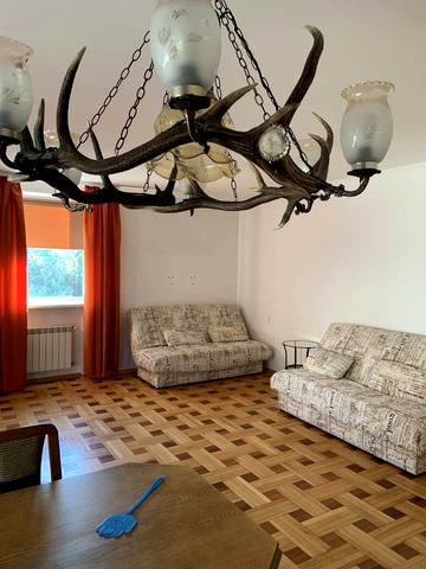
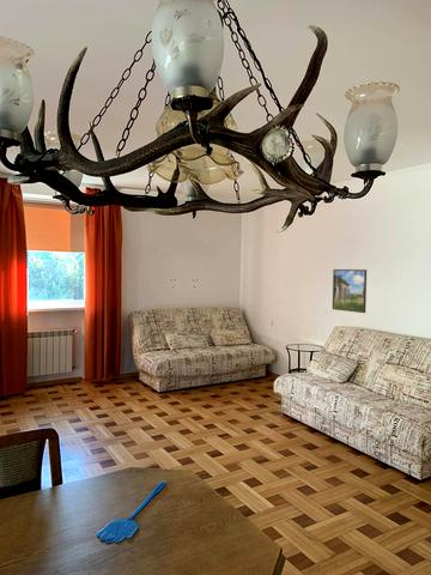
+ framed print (348, 290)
